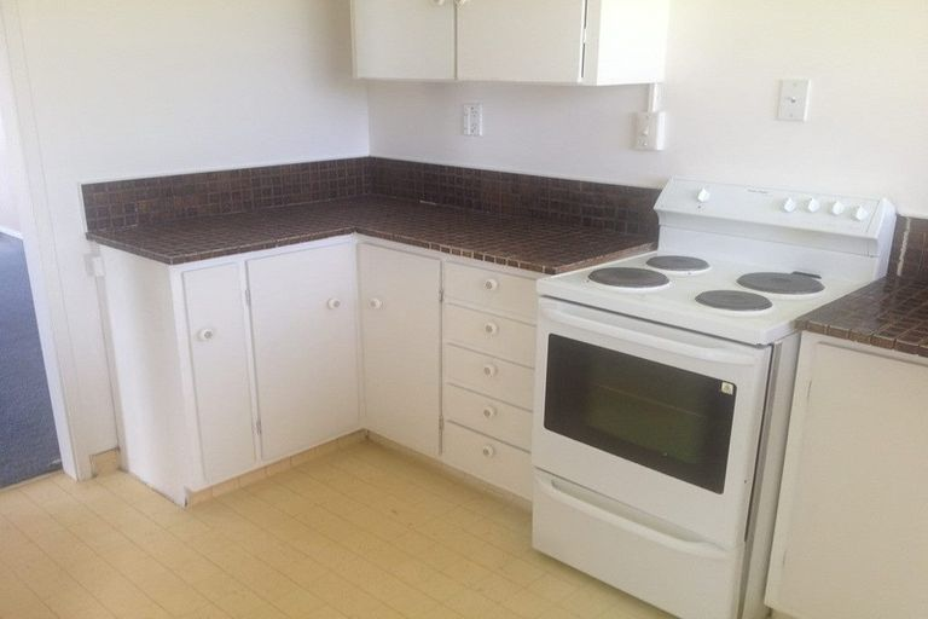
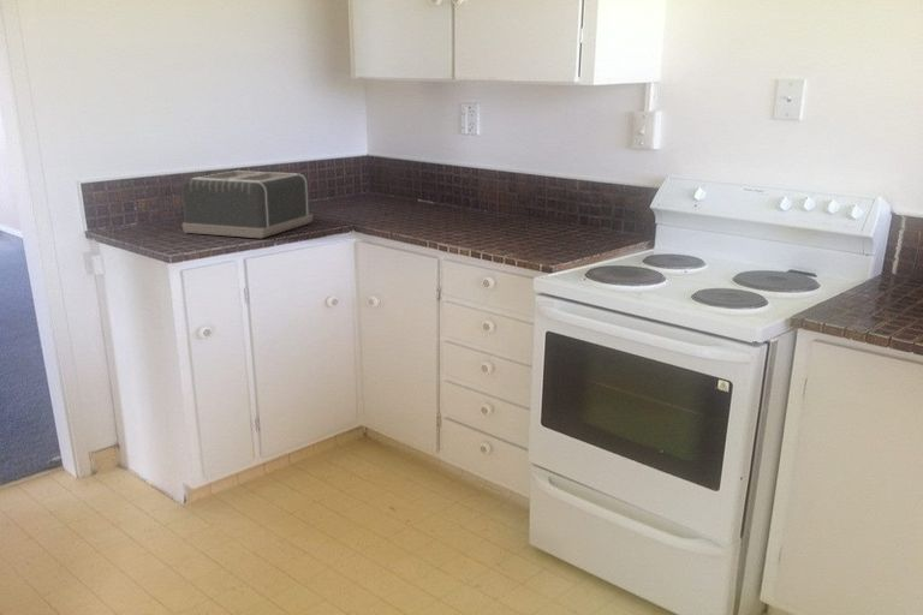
+ toaster (252, 201)
